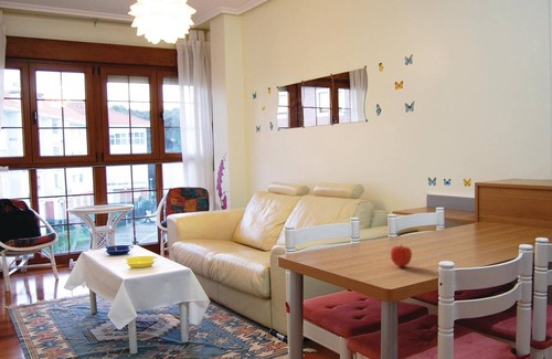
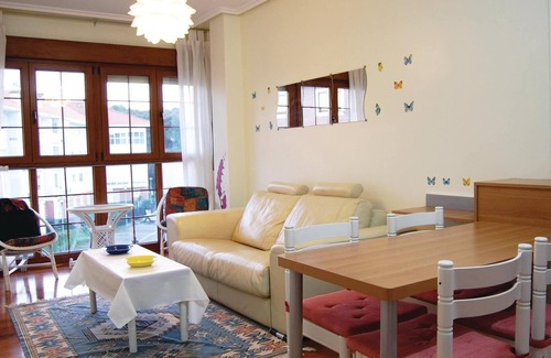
- fruit (401, 255)
